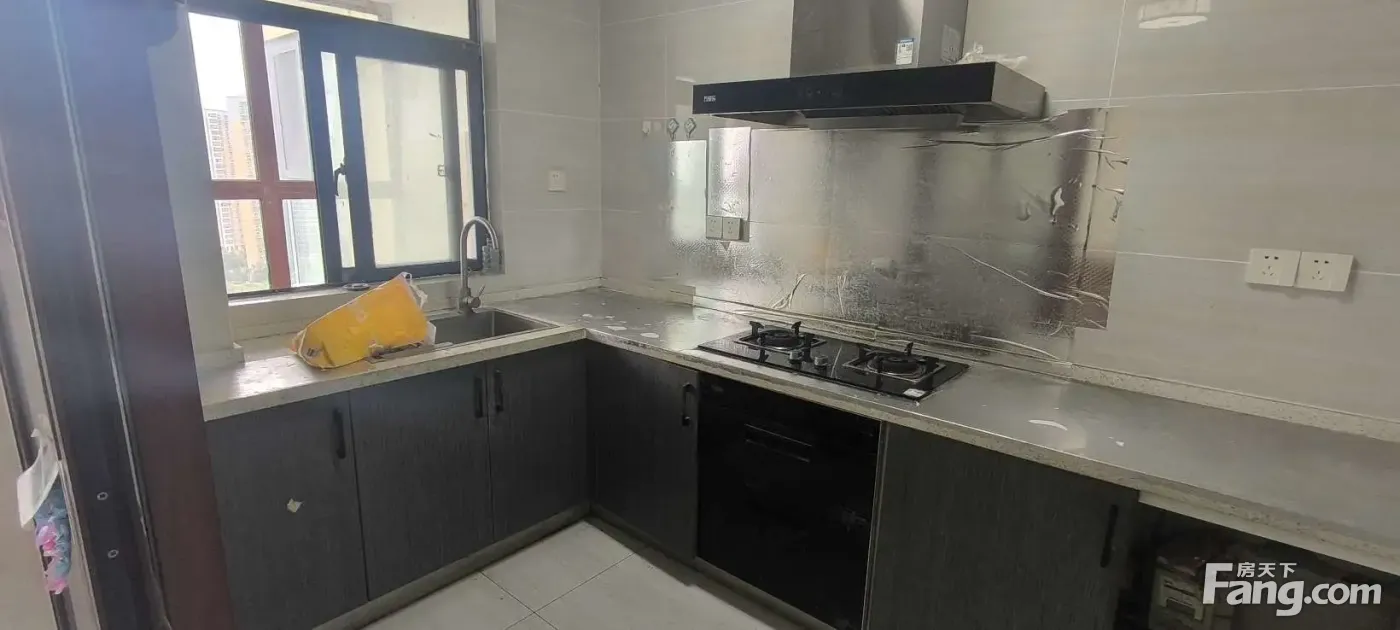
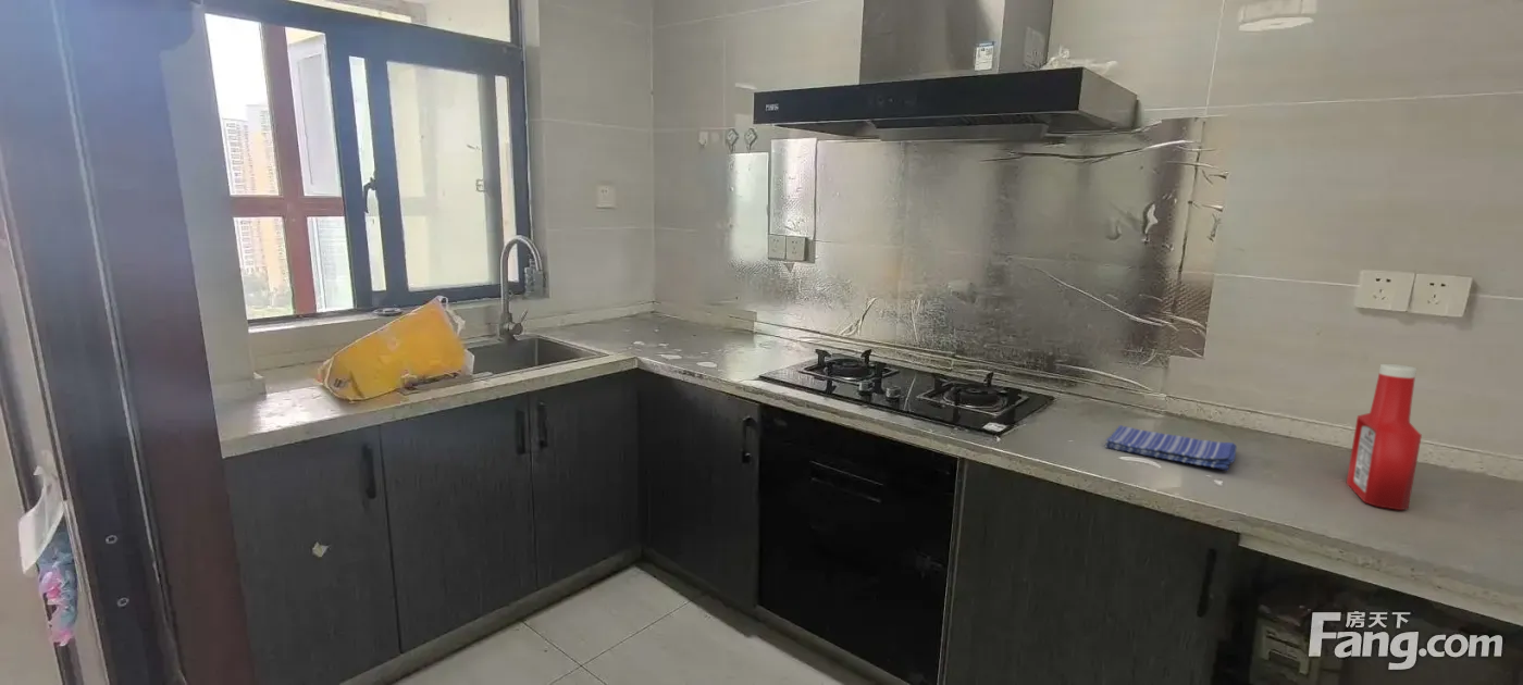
+ soap bottle (1386, 432)
+ dish towel (1171, 444)
